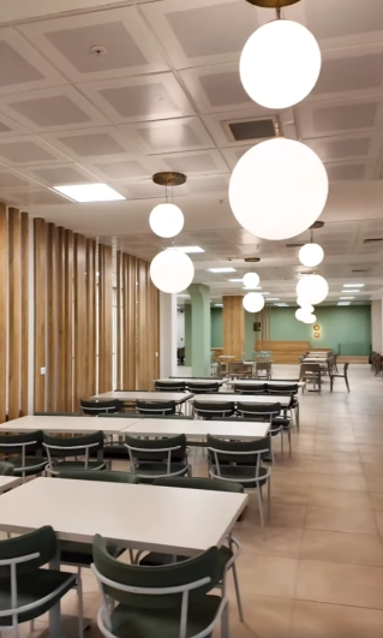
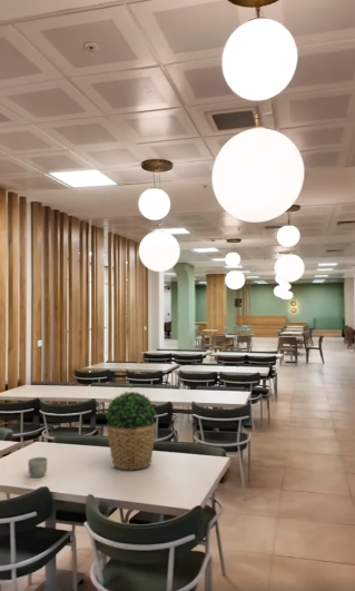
+ potted plant (131, 427)
+ mug (36, 466)
